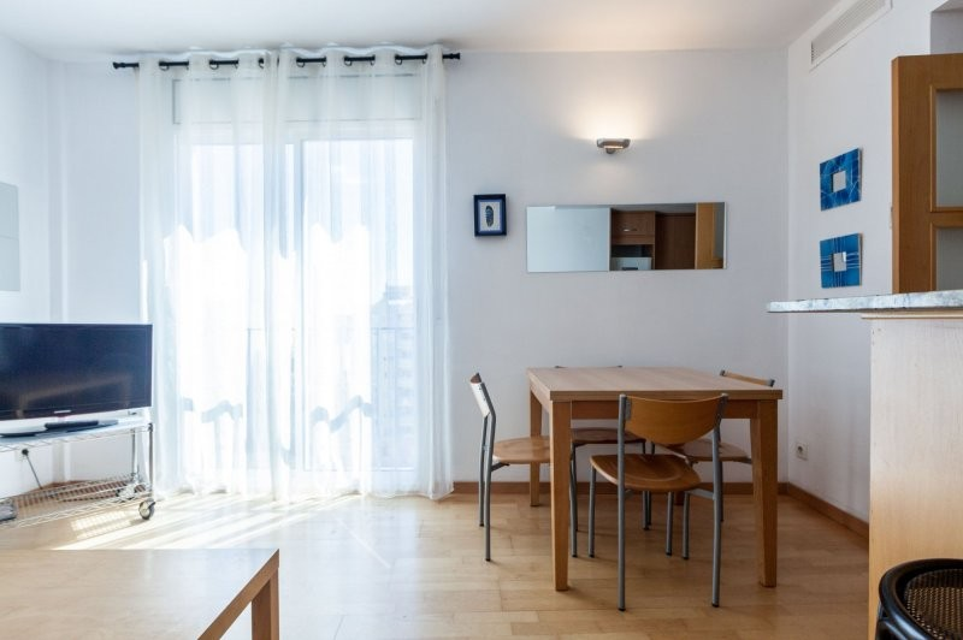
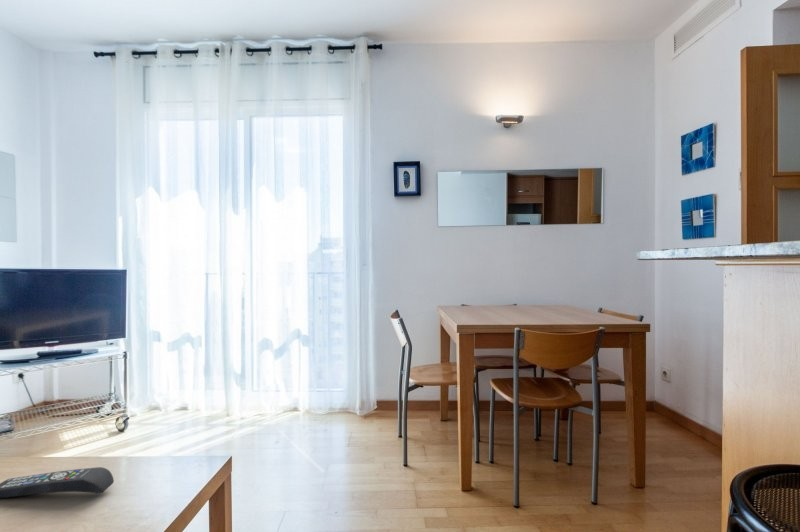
+ remote control (53, 483)
